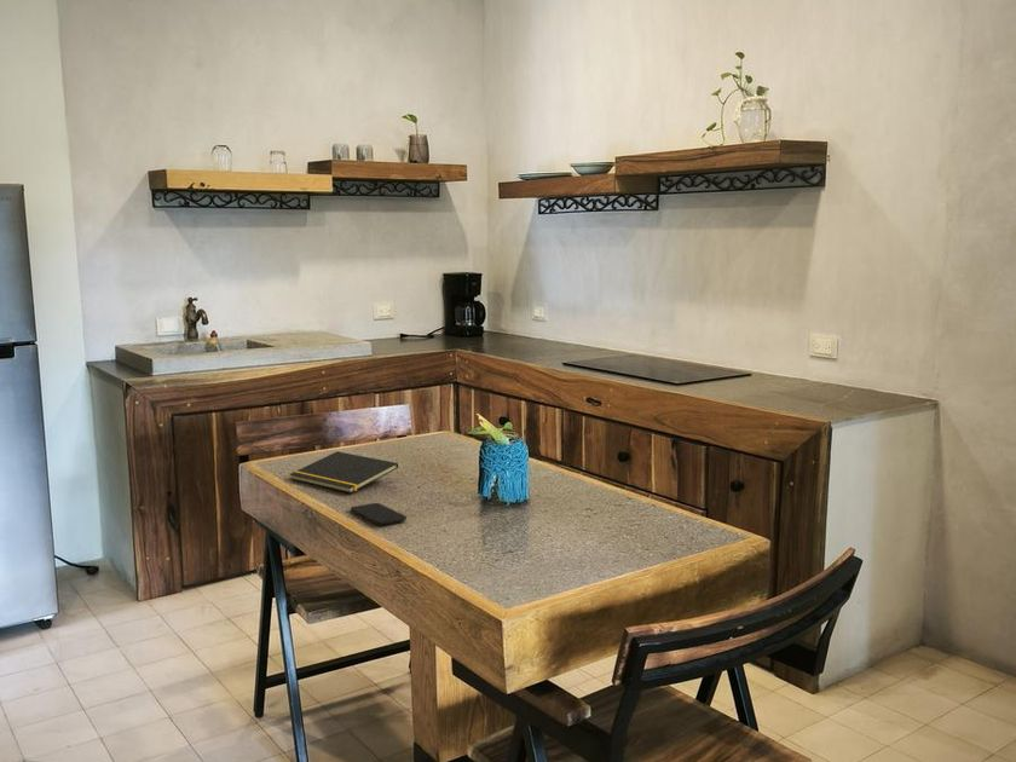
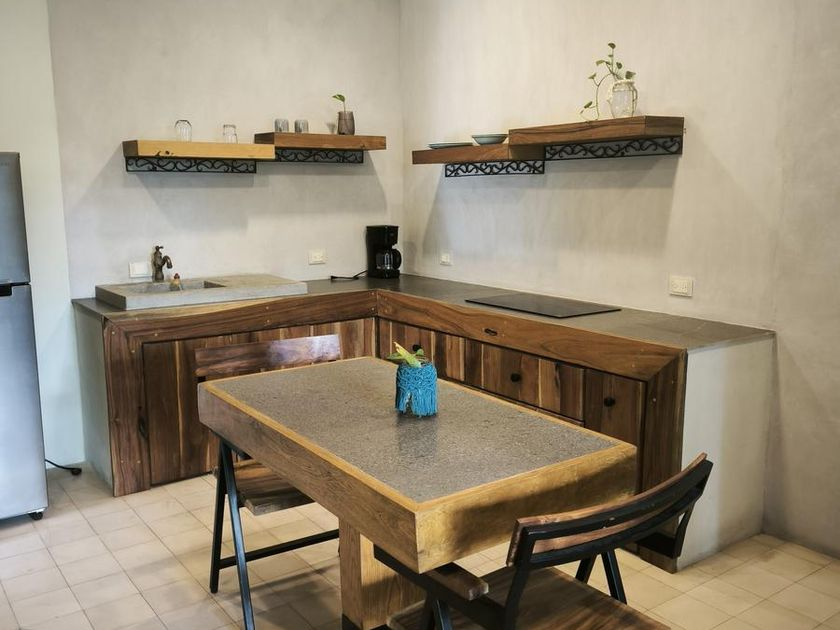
- notepad (344, 471)
- smartphone (377, 513)
